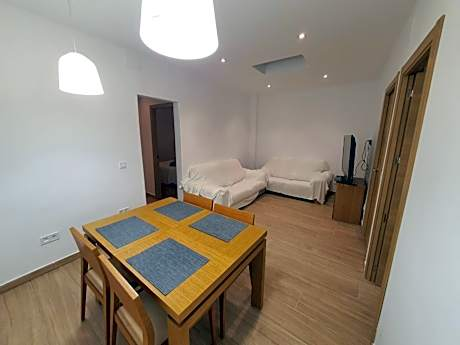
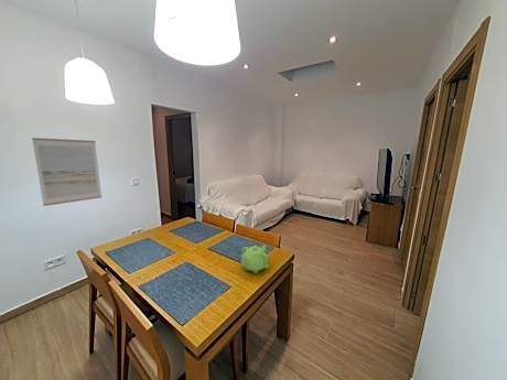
+ teapot (255, 257)
+ wall art (71, 171)
